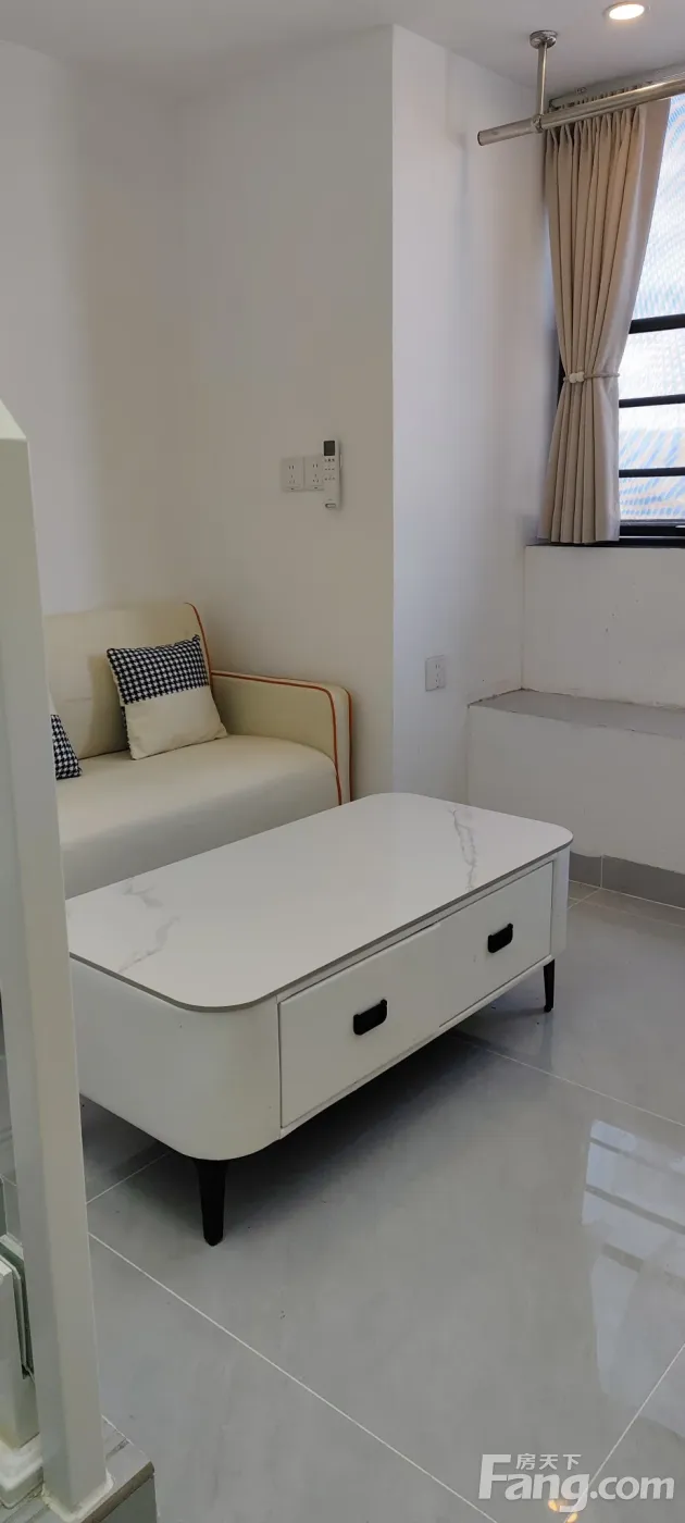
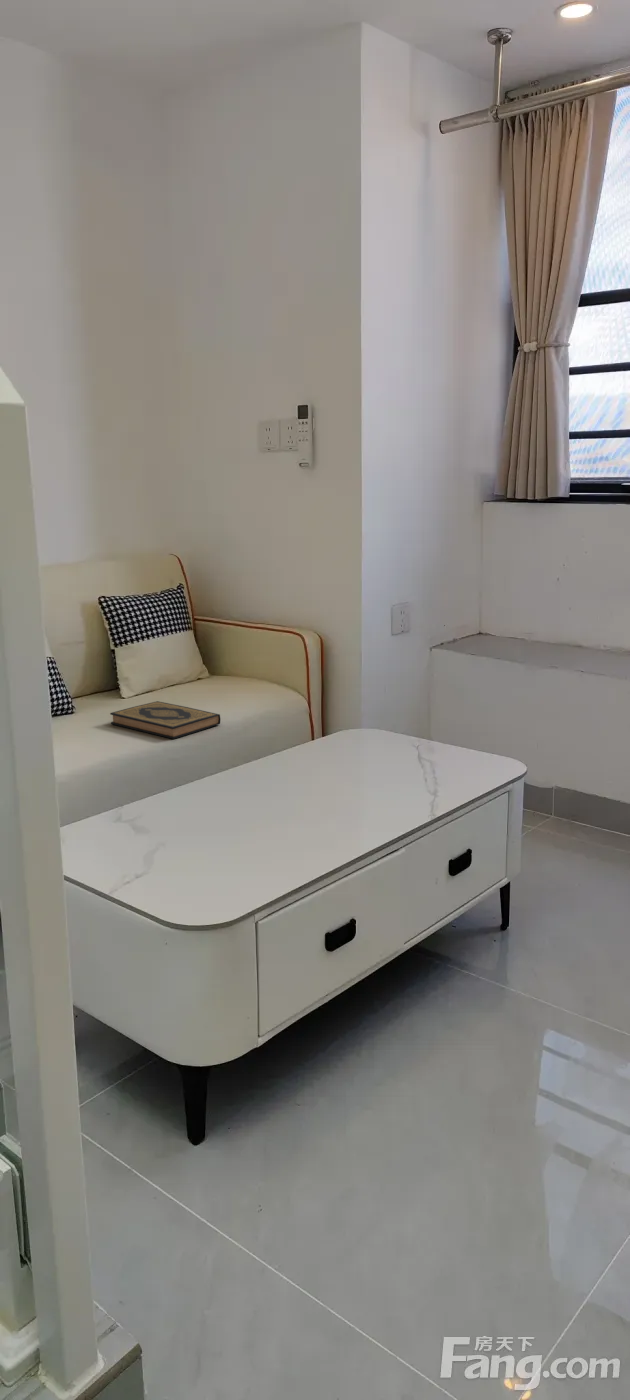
+ hardback book (165, 718)
